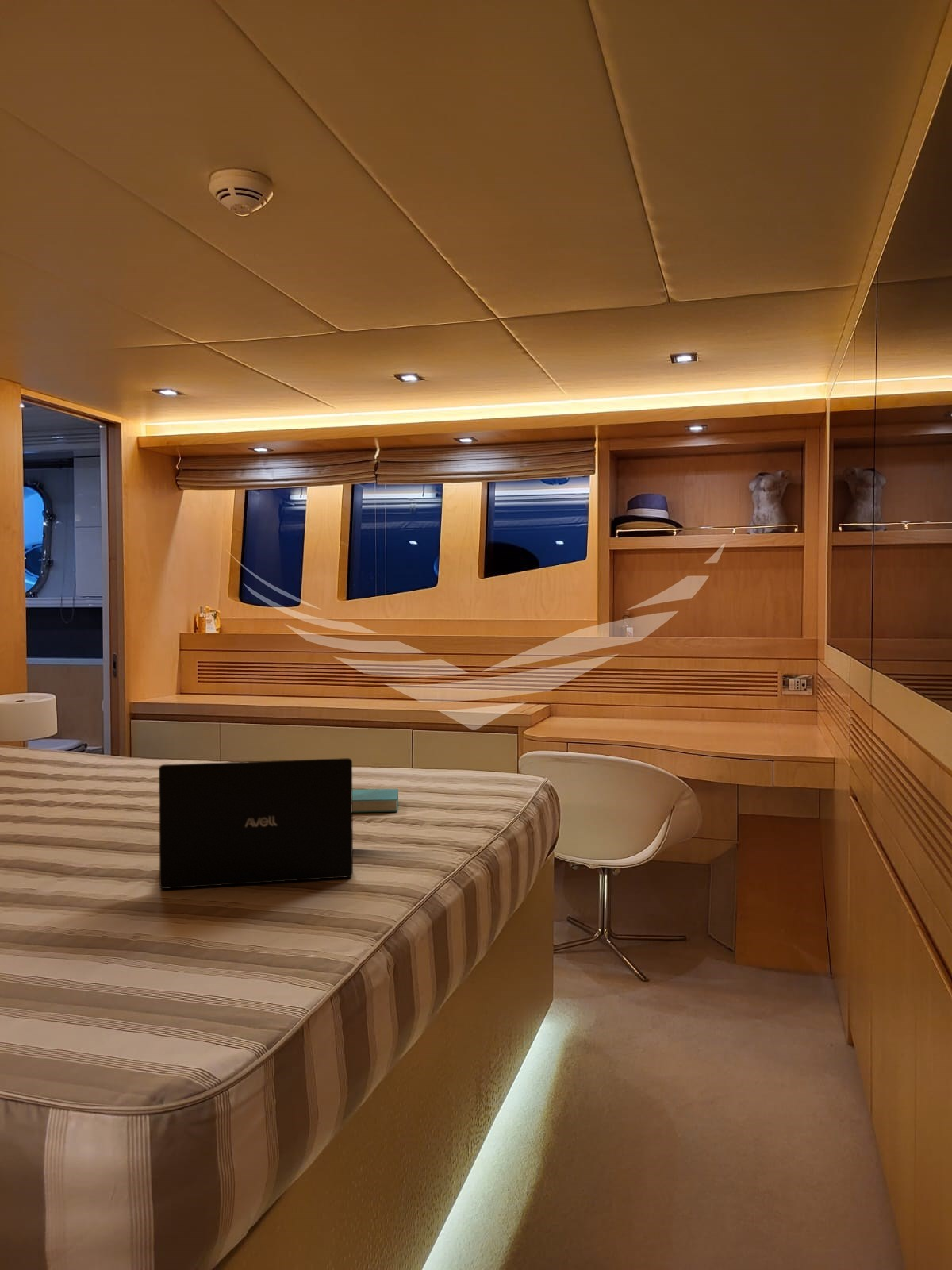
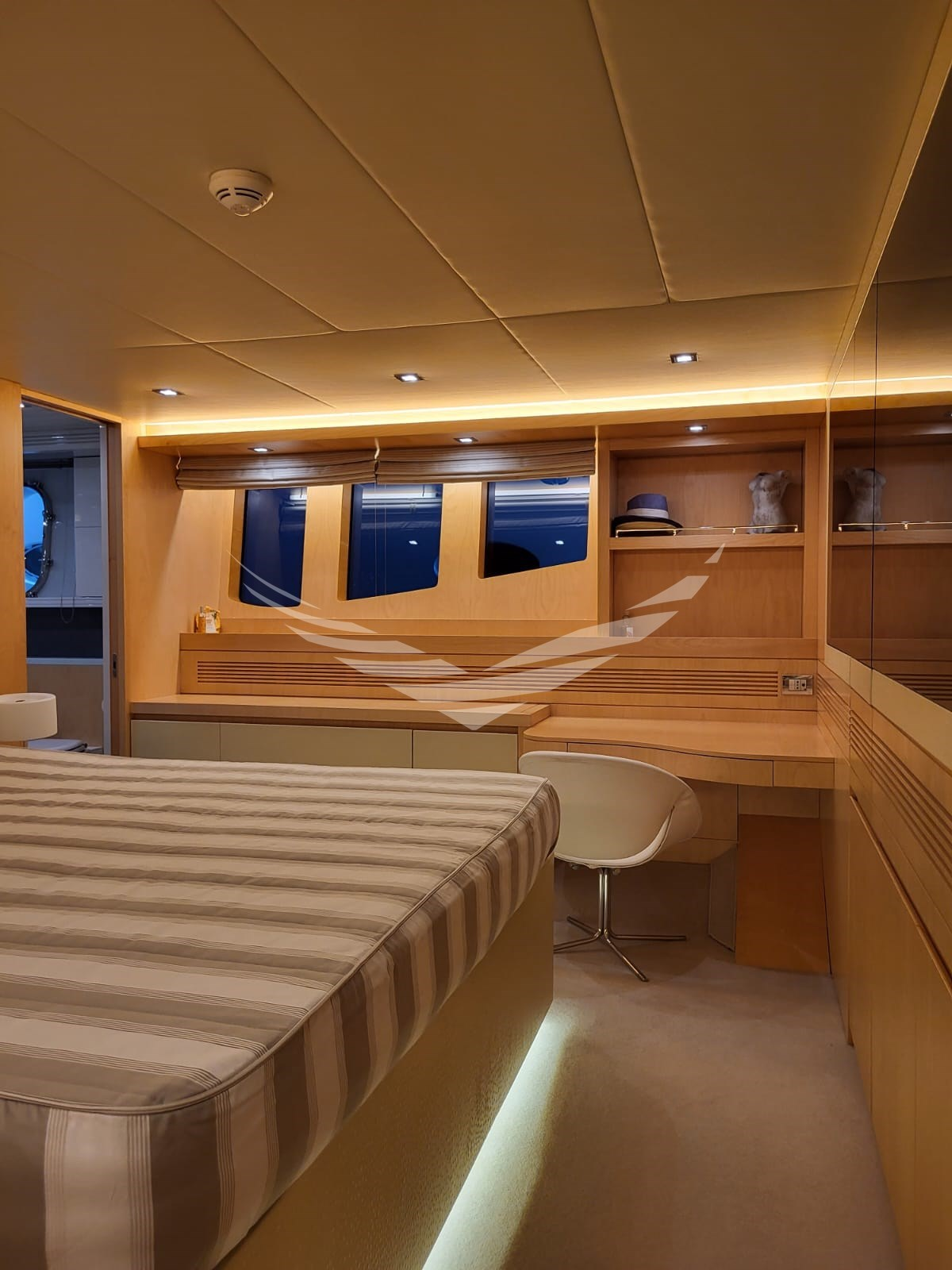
- book (361, 799)
- laptop (259, 810)
